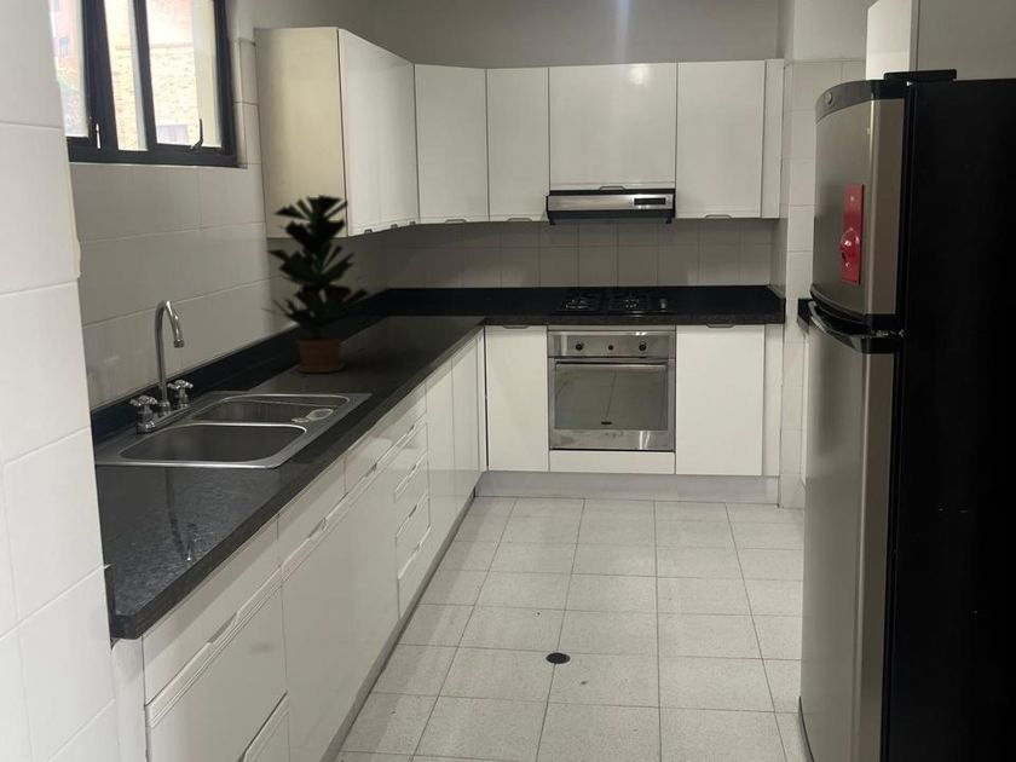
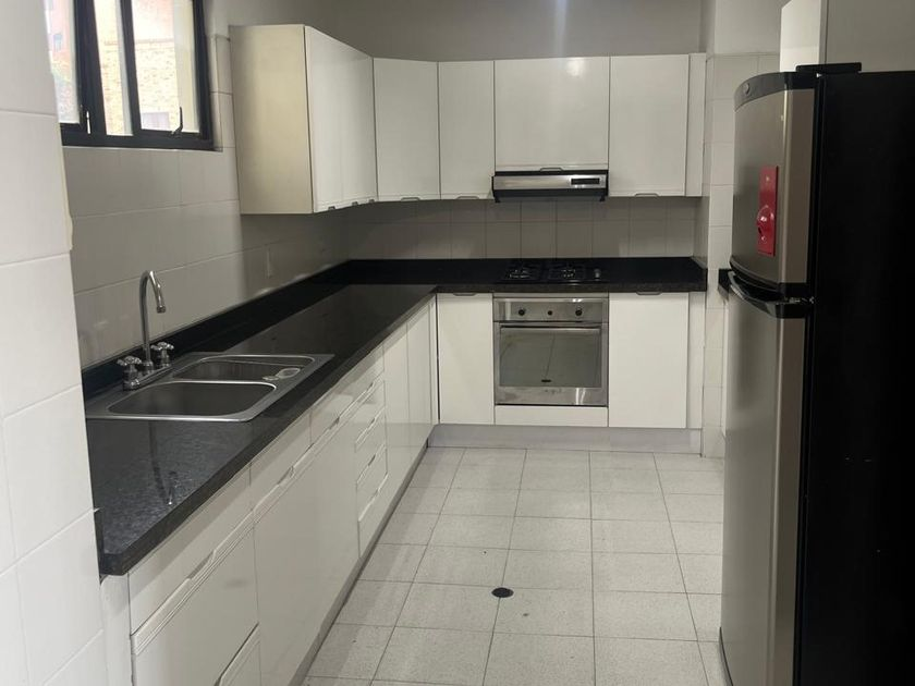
- potted plant (319, 283)
